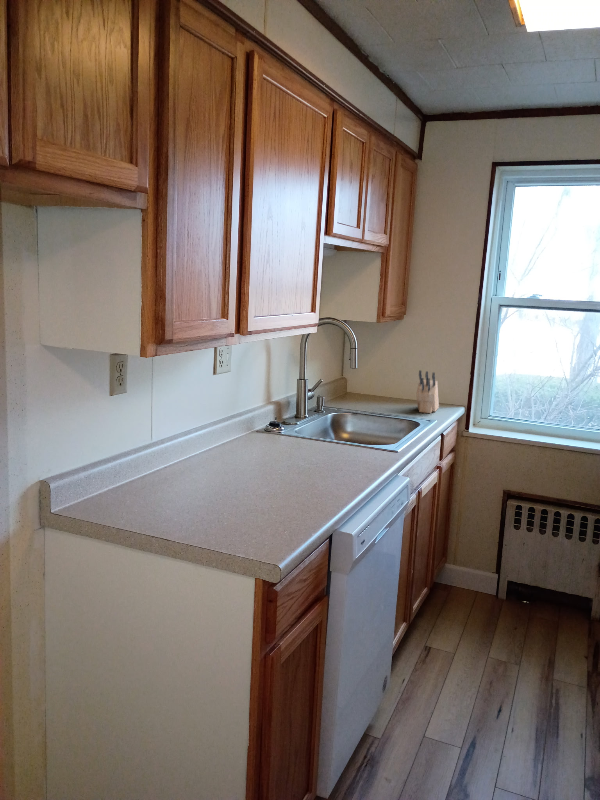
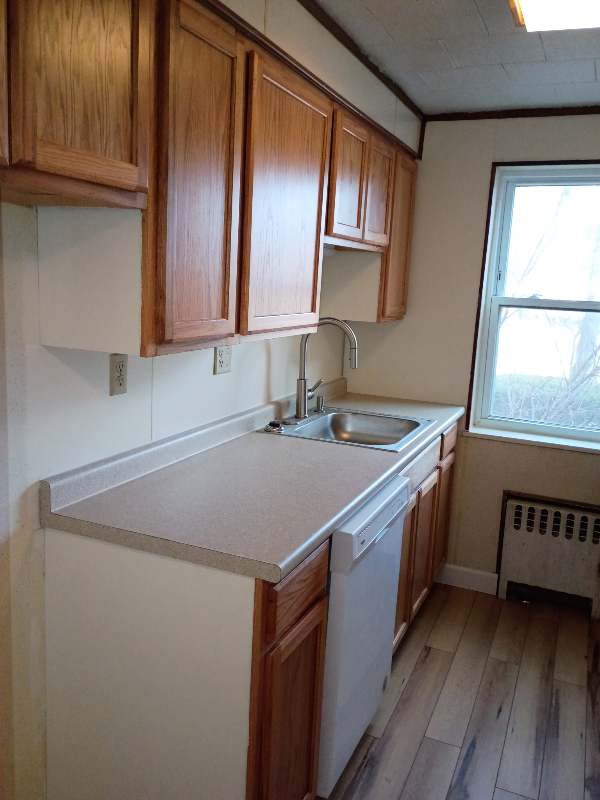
- knife block (428, 390)
